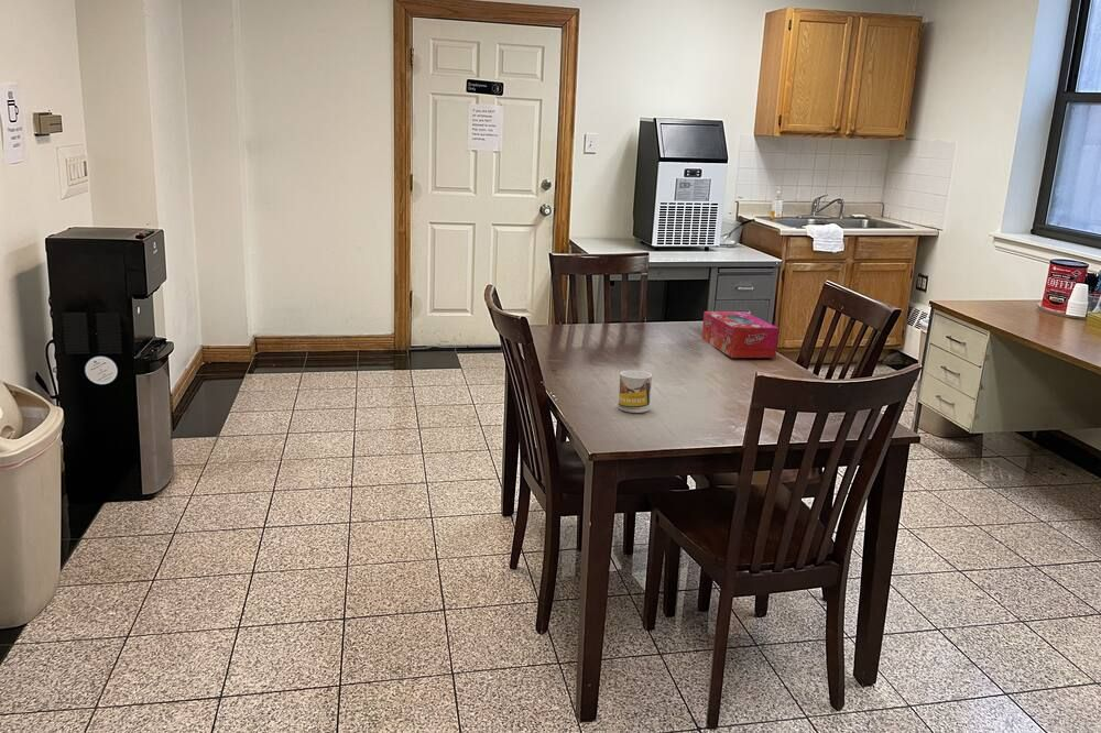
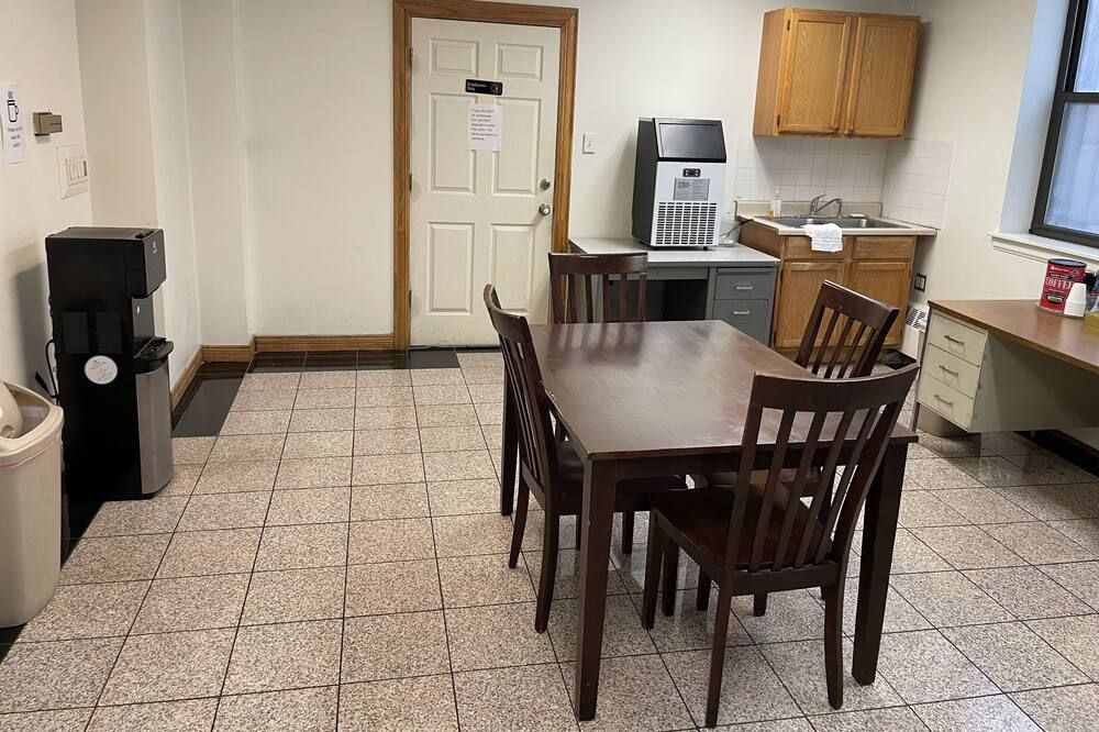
- mug (634, 389)
- tissue box (738, 333)
